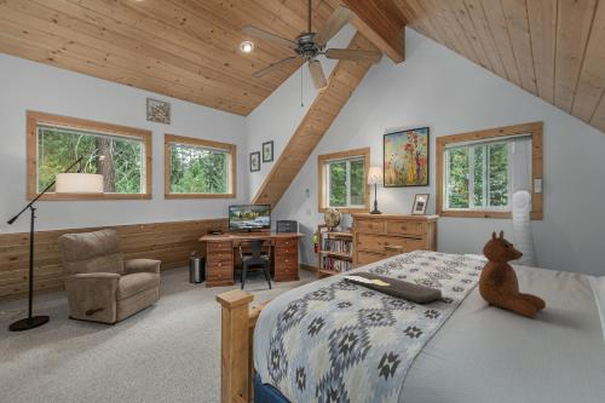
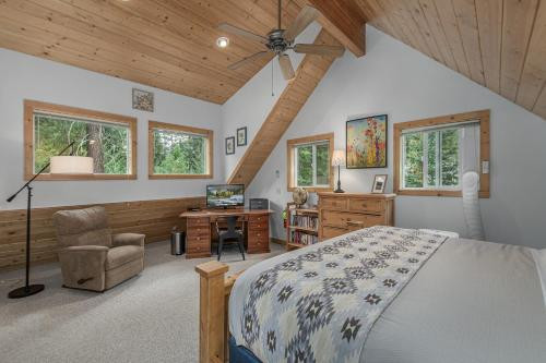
- teddy bear (509, 269)
- serving tray (387, 283)
